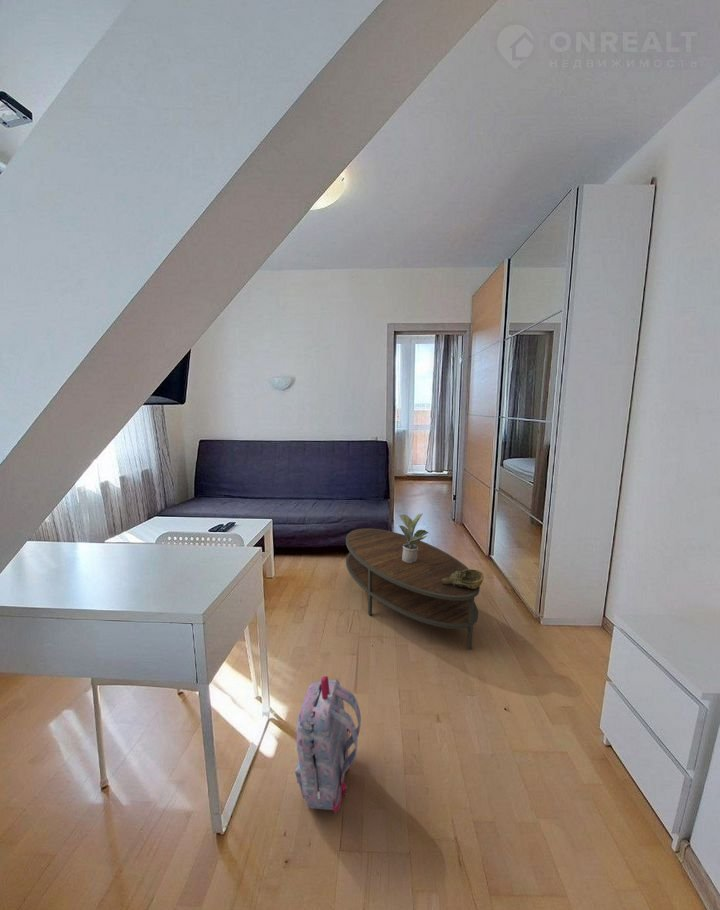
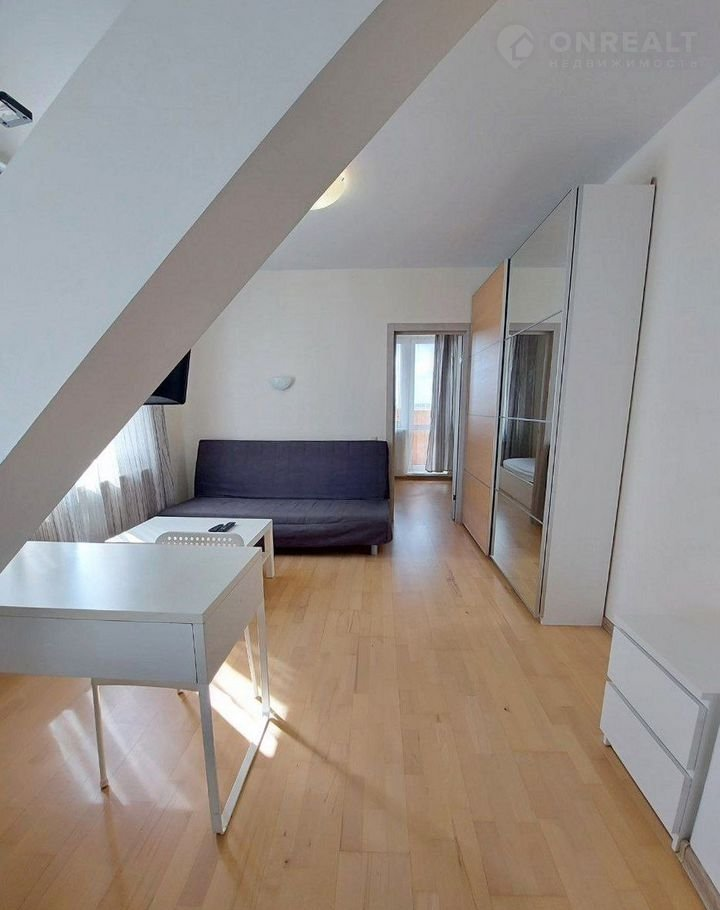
- potted plant (414, 535)
- coffee table (402, 578)
- decorative bowl (462, 578)
- backpack (329, 731)
